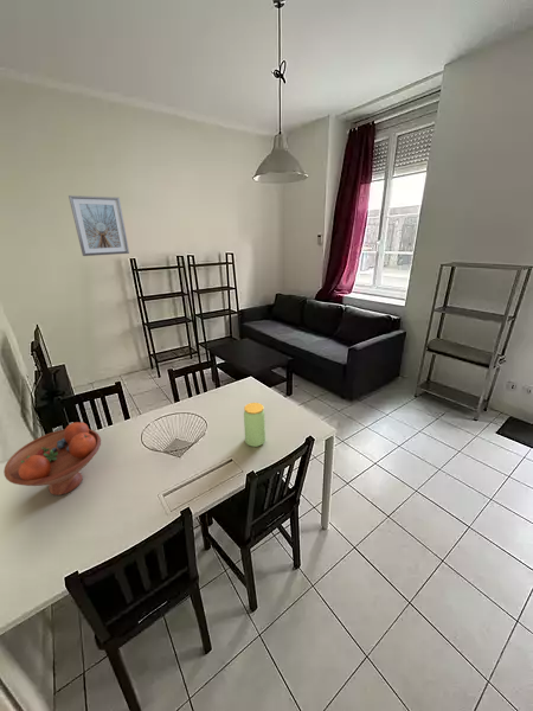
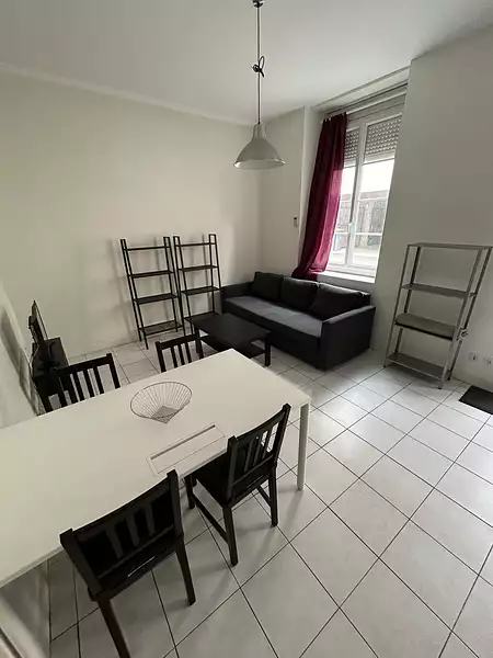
- jar (253, 424)
- picture frame (101, 226)
- fruit bowl (58, 462)
